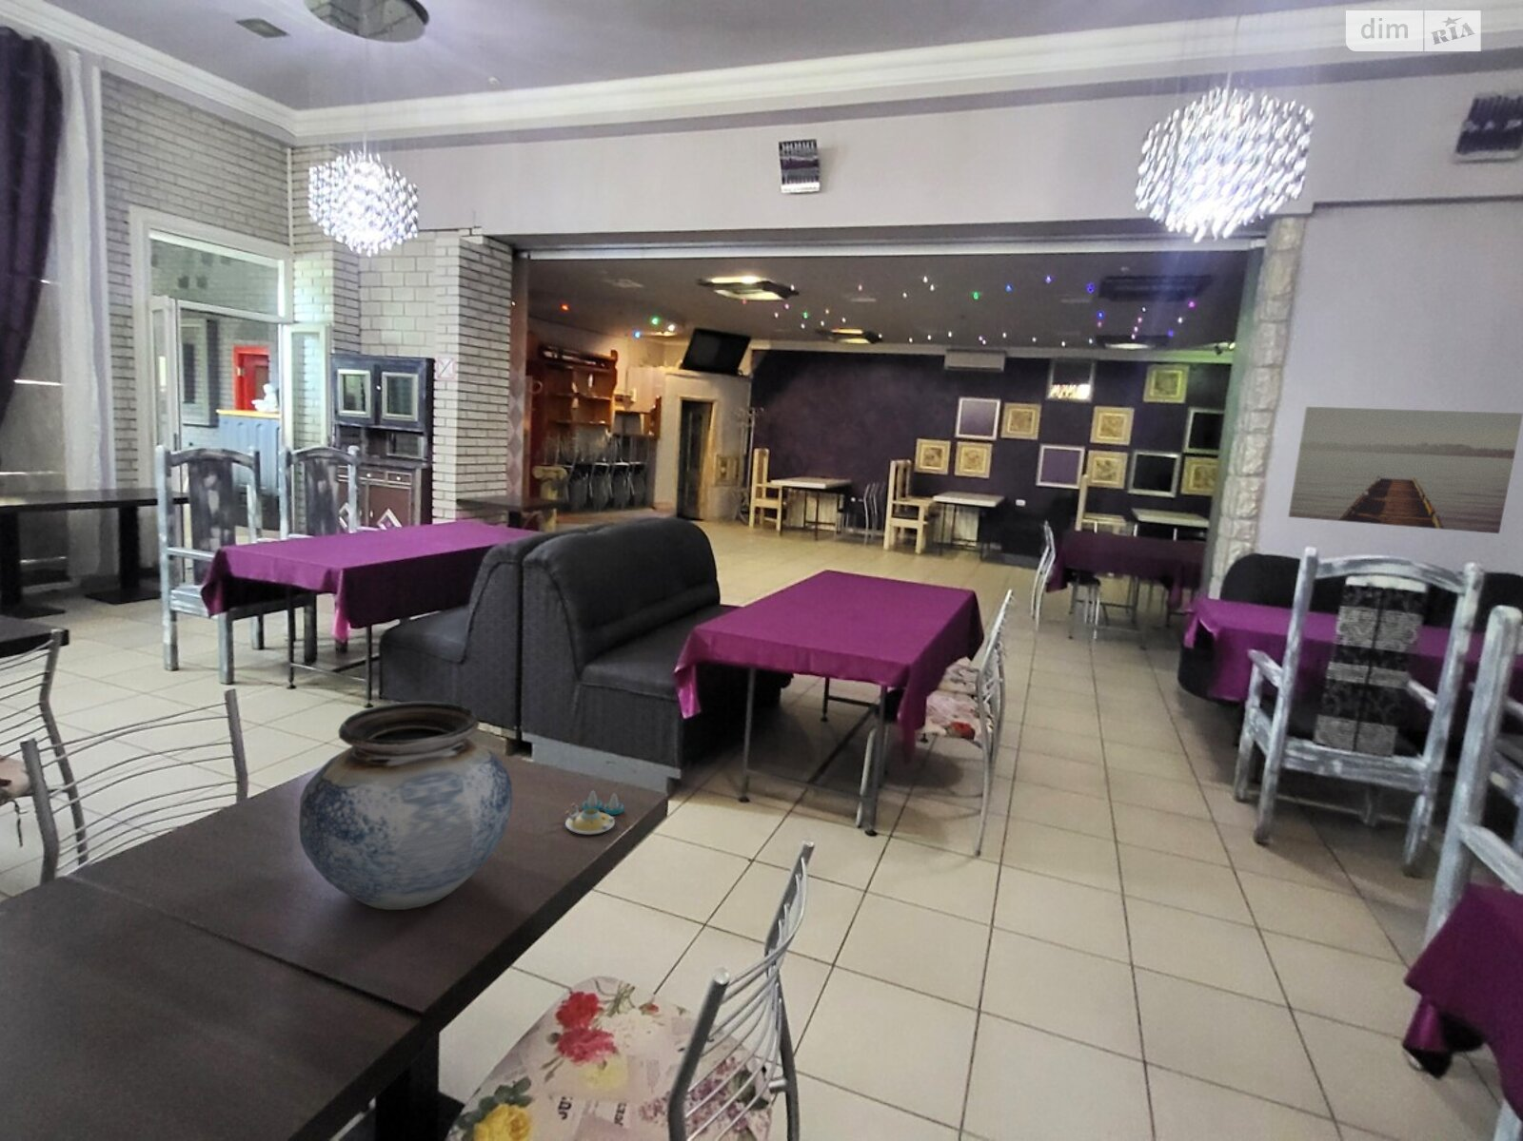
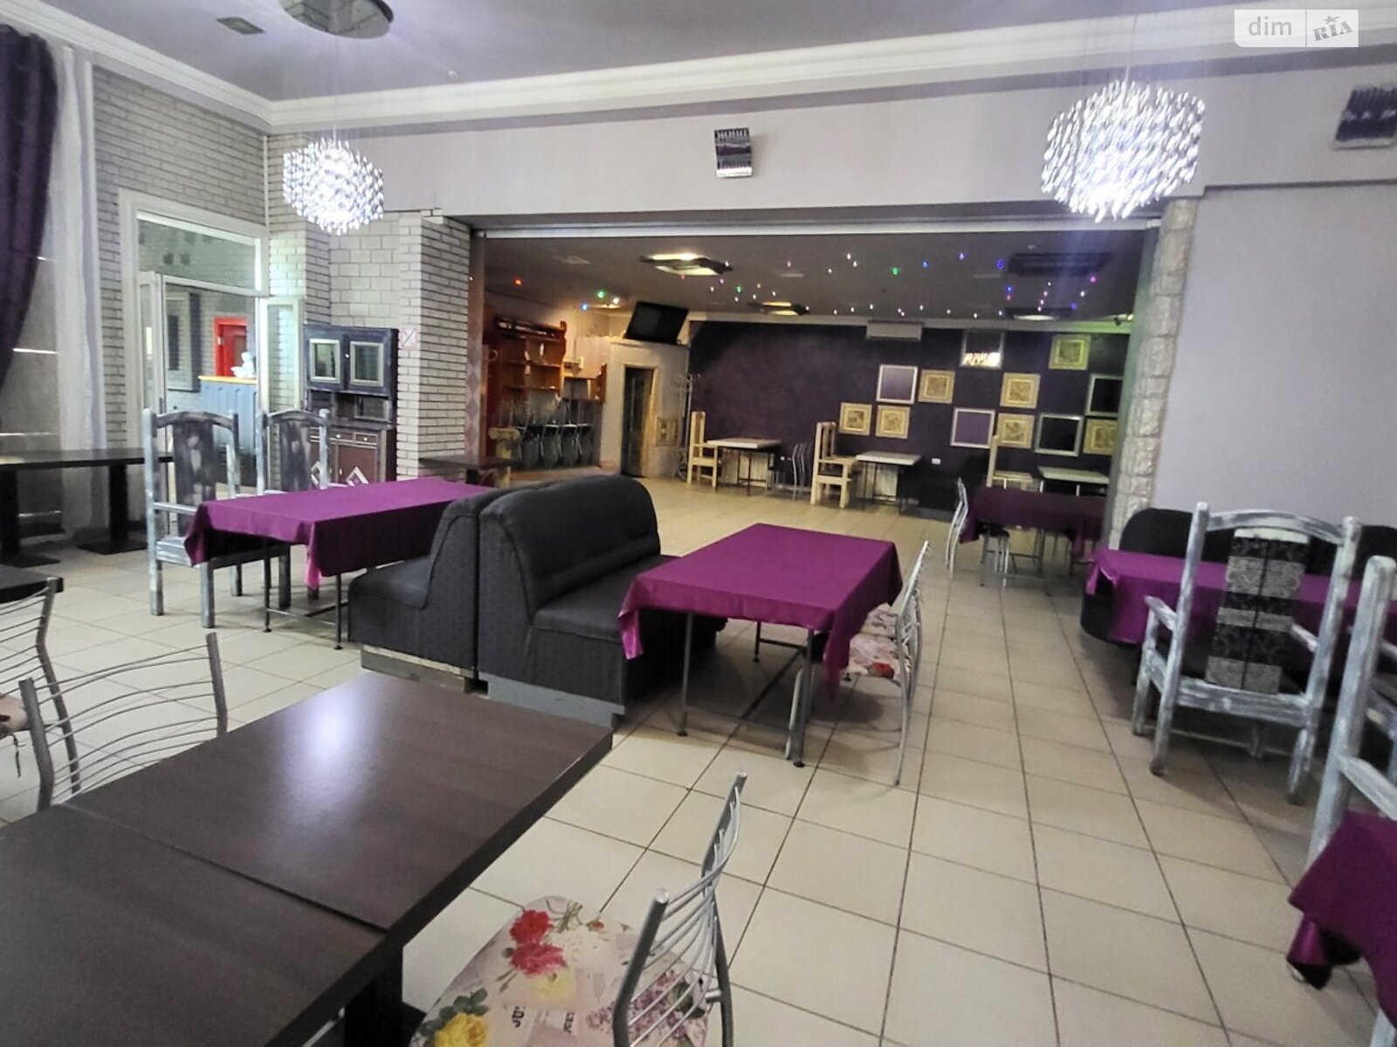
- wall art (1398, 467)
- salt and pepper shaker set (594, 810)
- vase (410, 803)
